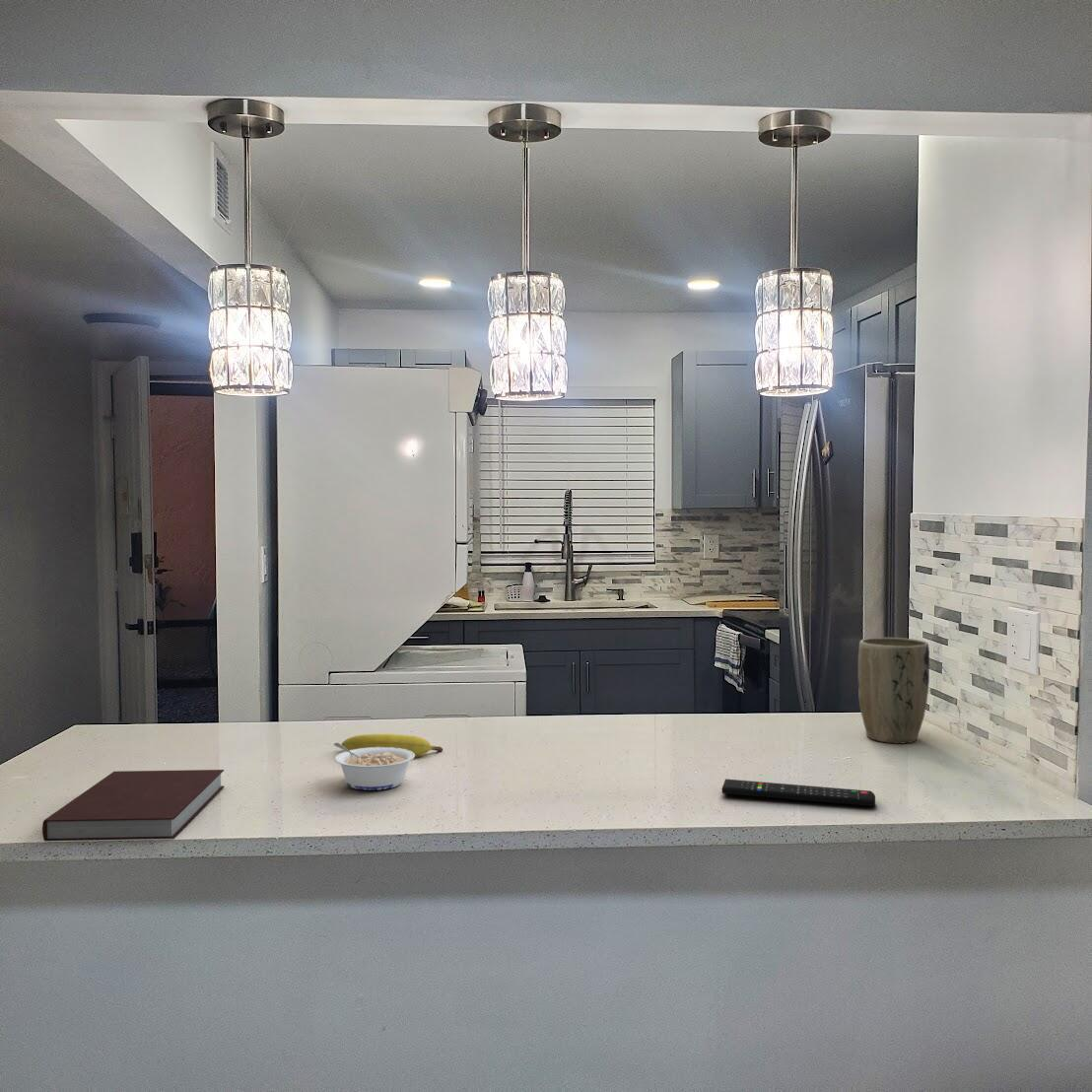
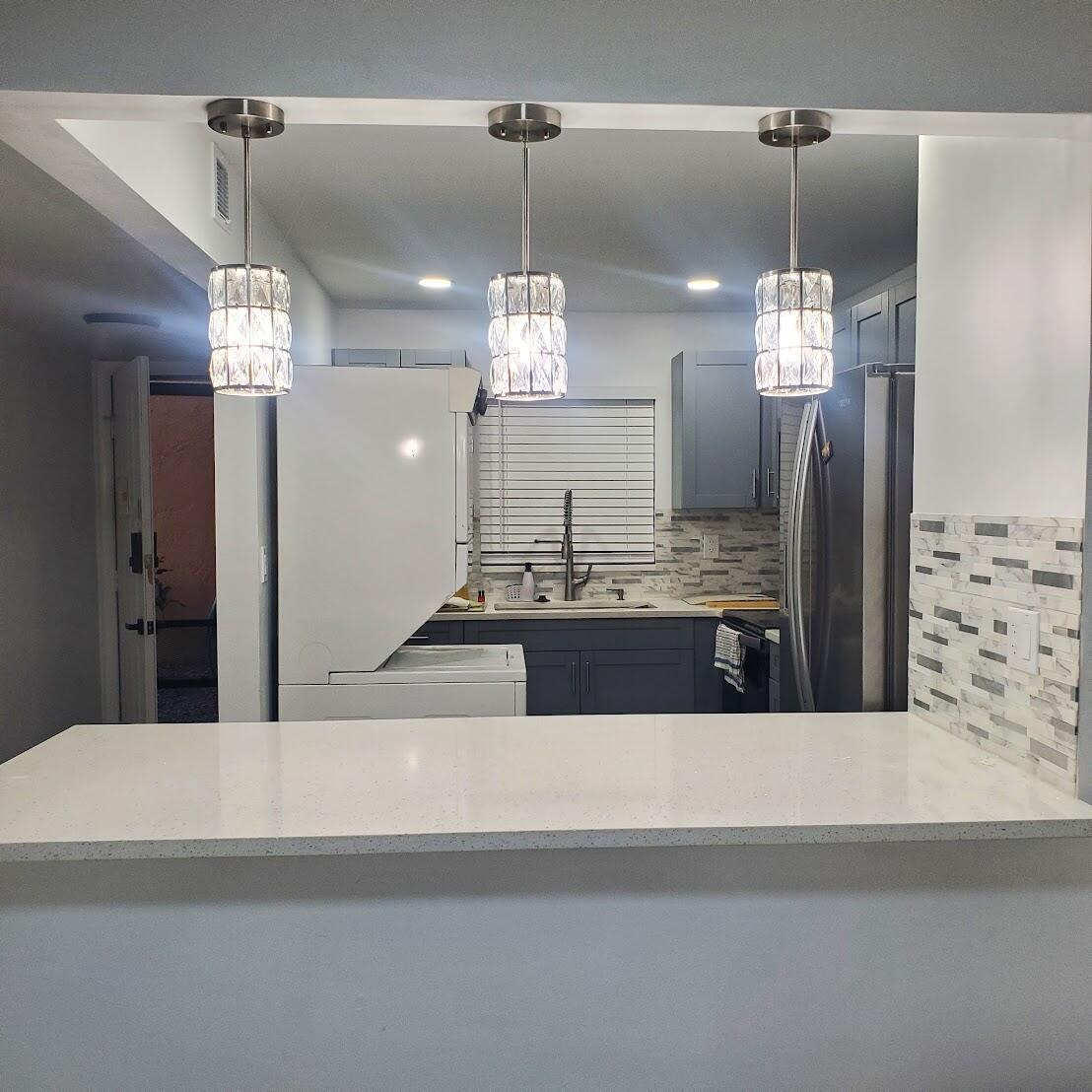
- fruit (387, 742)
- legume (372, 767)
- plant pot (893, 690)
- remote control (797, 793)
- notebook (141, 802)
